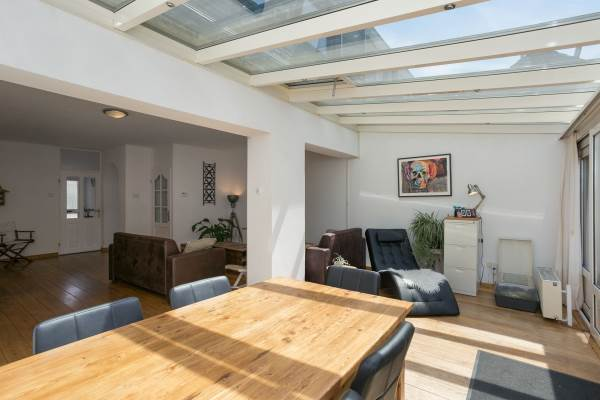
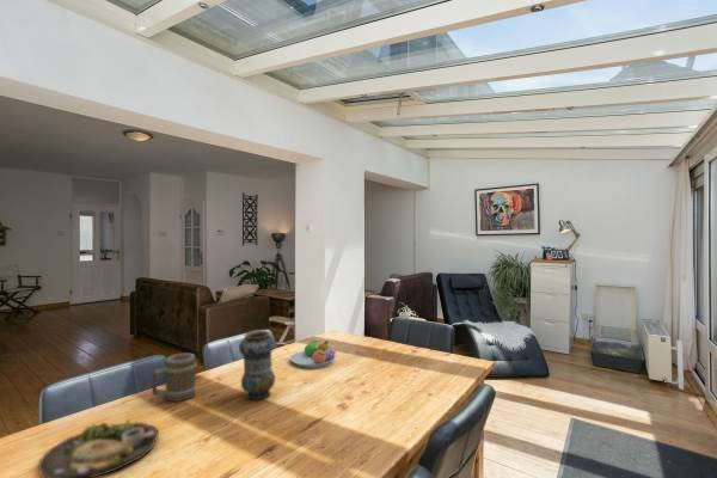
+ fruit bowl (313, 351)
+ dinner plate (103, 440)
+ vase (257, 364)
+ barrel (174, 378)
